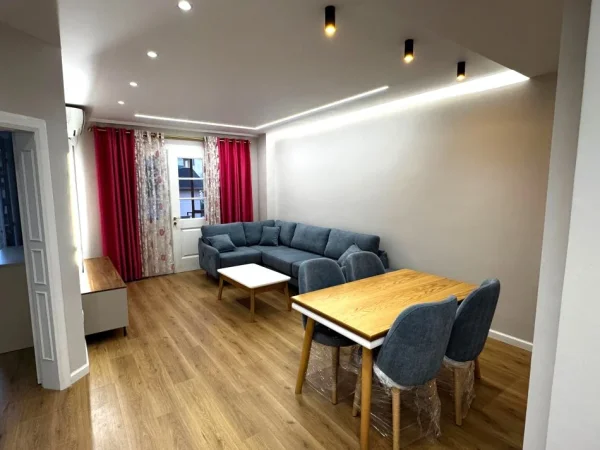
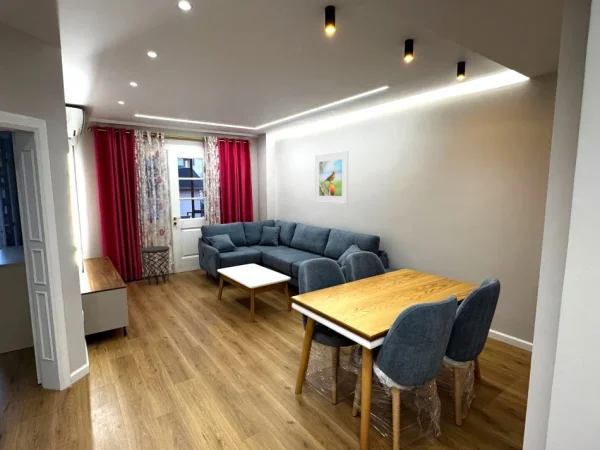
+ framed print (330, 178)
+ side table (156, 264)
